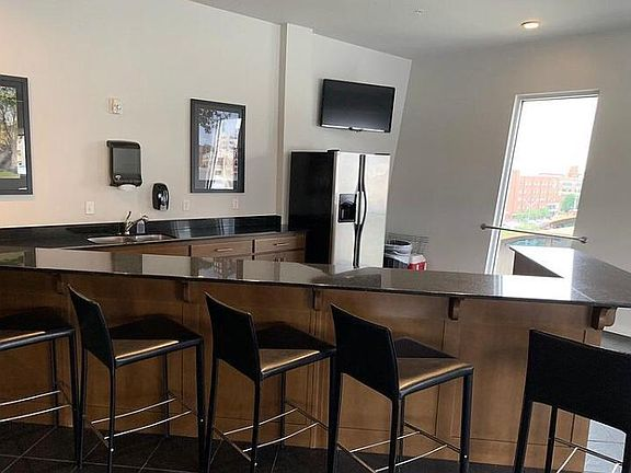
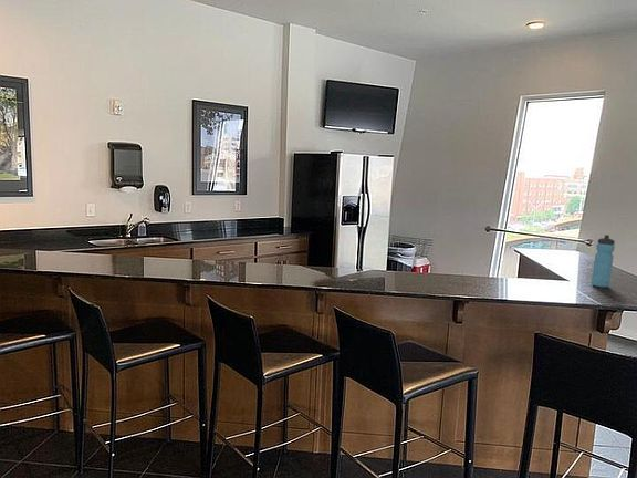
+ water bottle (603, 260)
